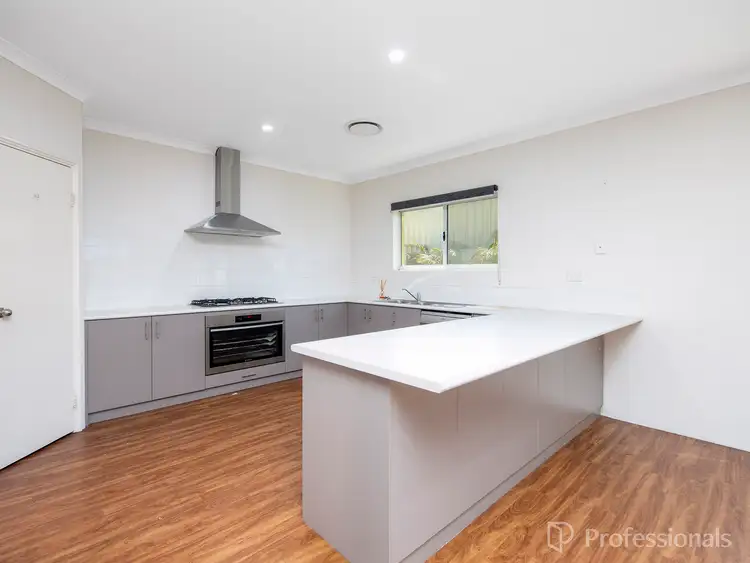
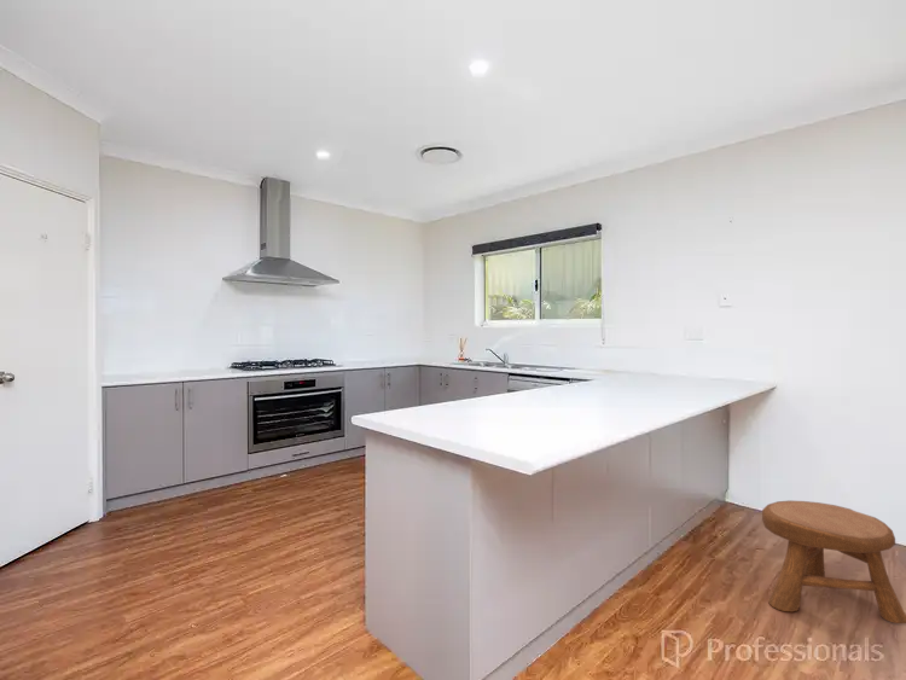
+ stool (819, 558)
